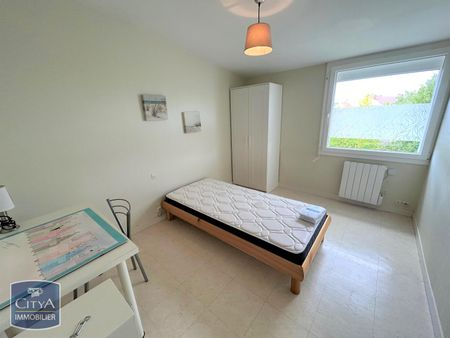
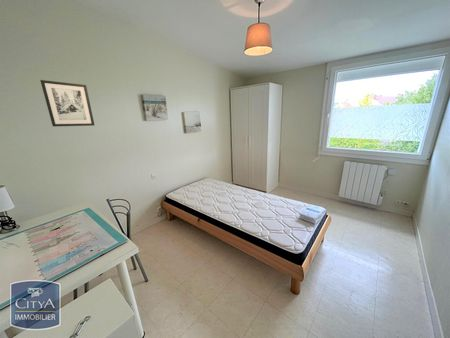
+ wall art (70, 105)
